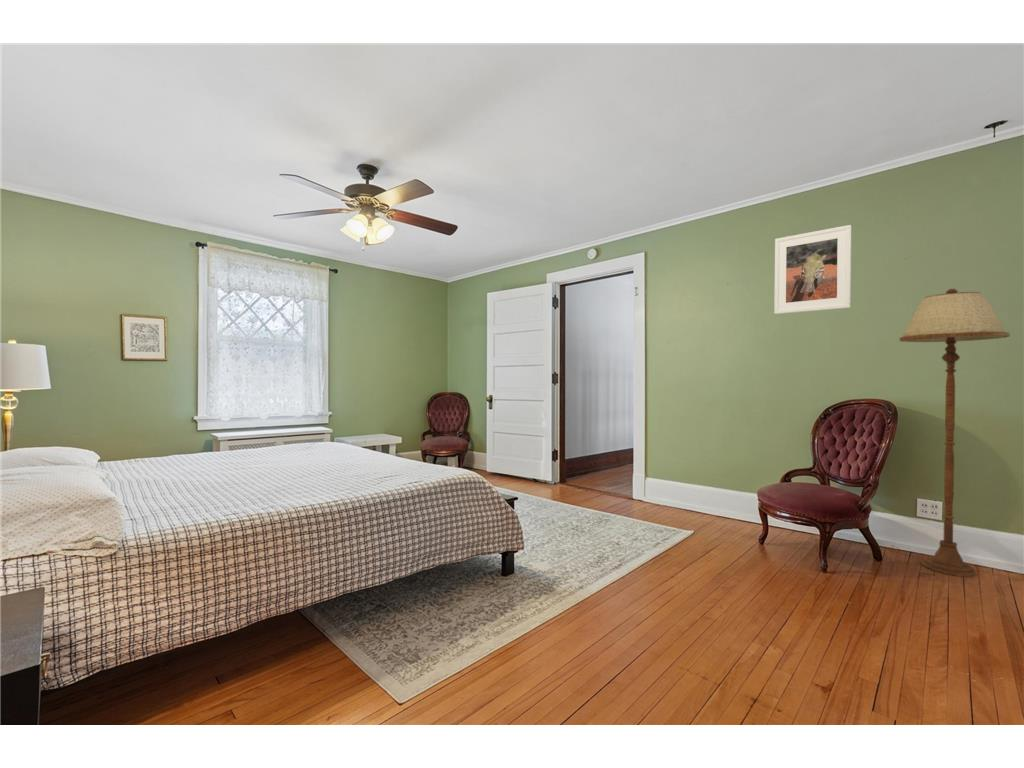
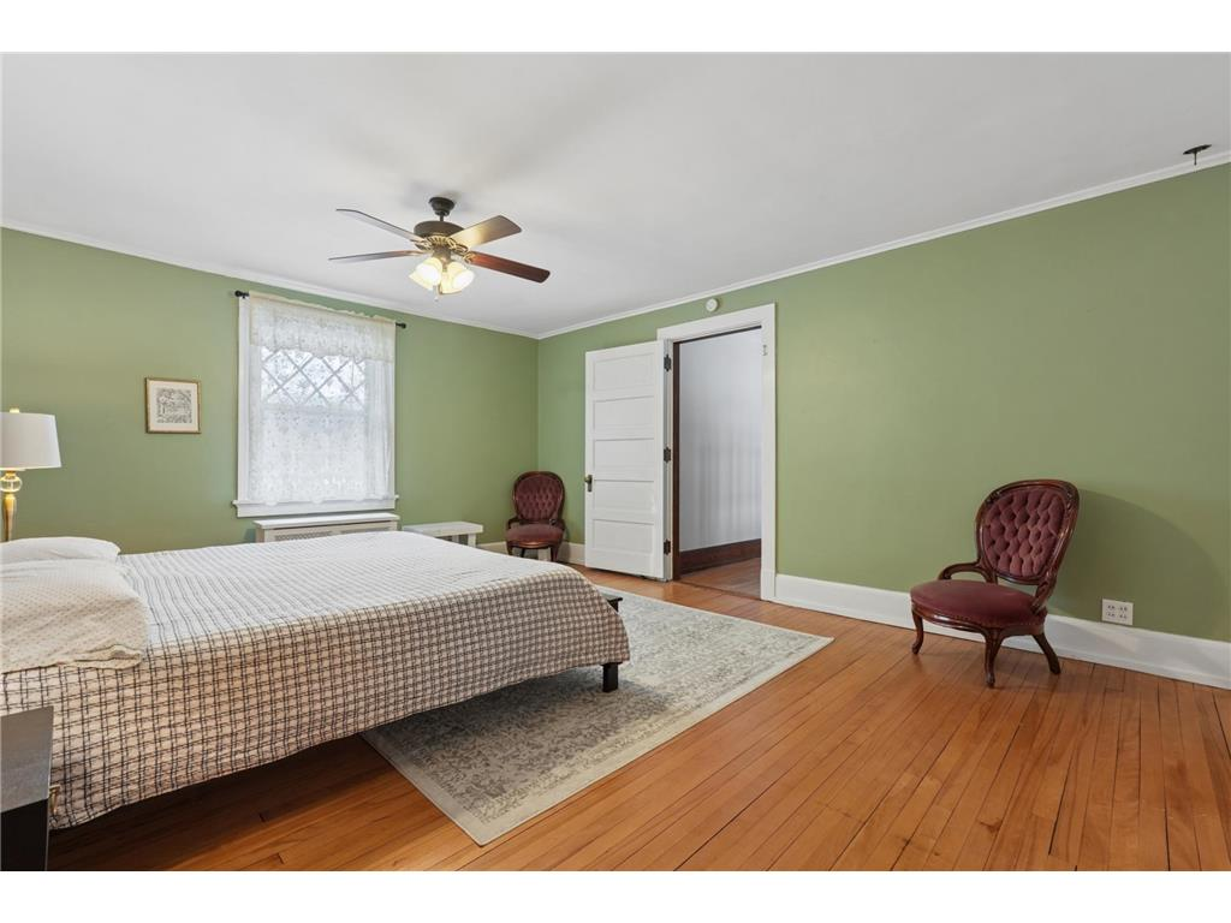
- floor lamp (949, 429)
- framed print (811, 271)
